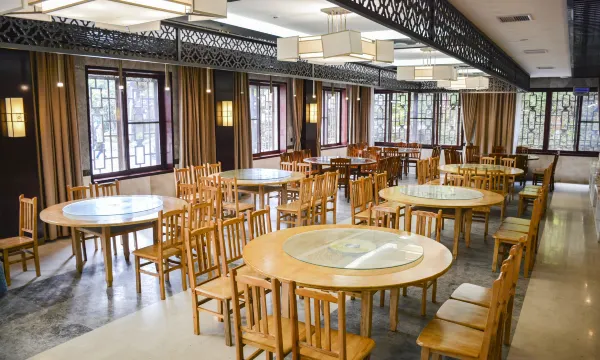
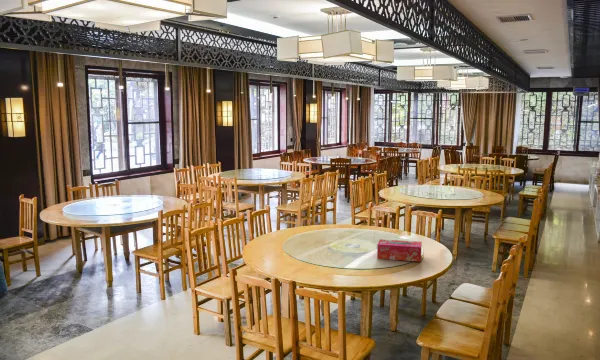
+ tissue box (399, 250)
